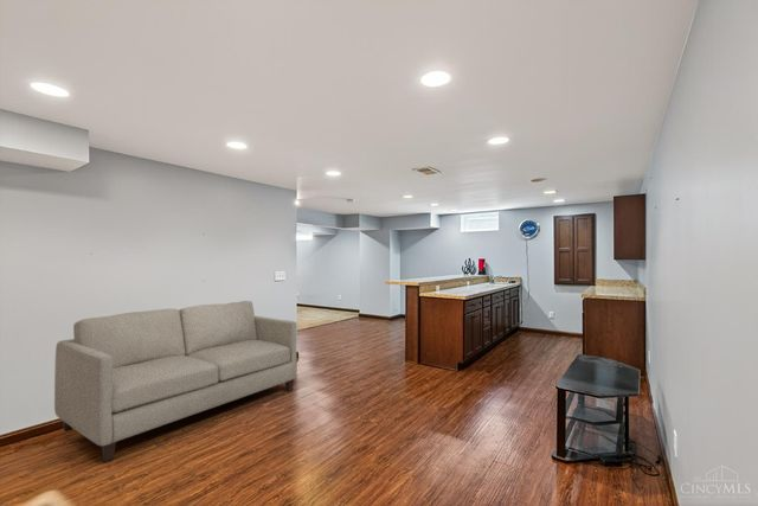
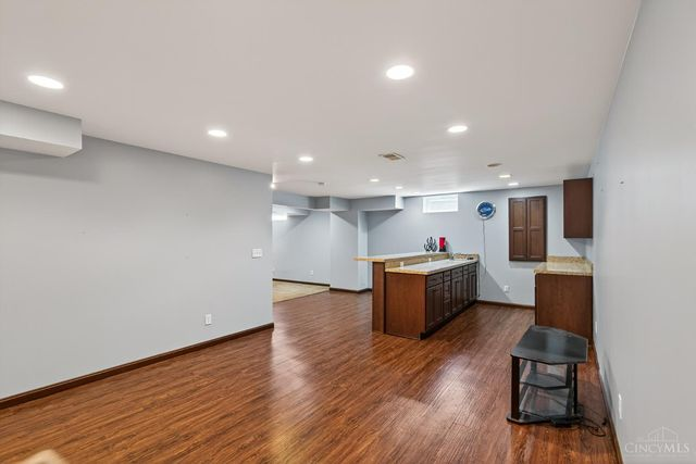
- sofa (193, 358)
